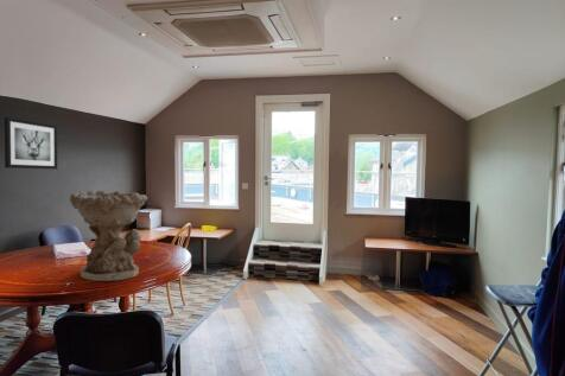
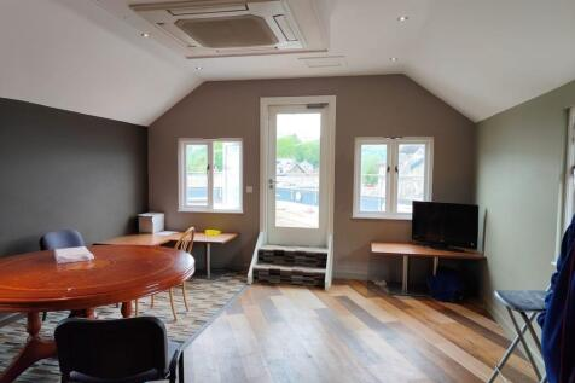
- decorative bowl (109, 232)
- wall art (32, 145)
